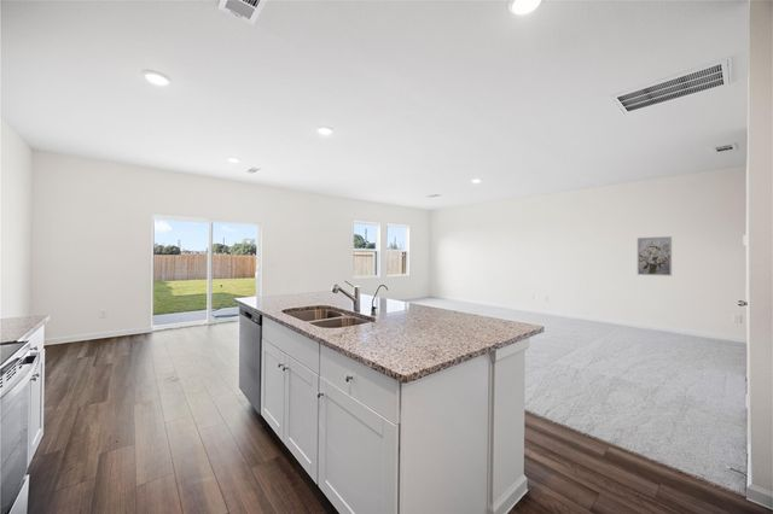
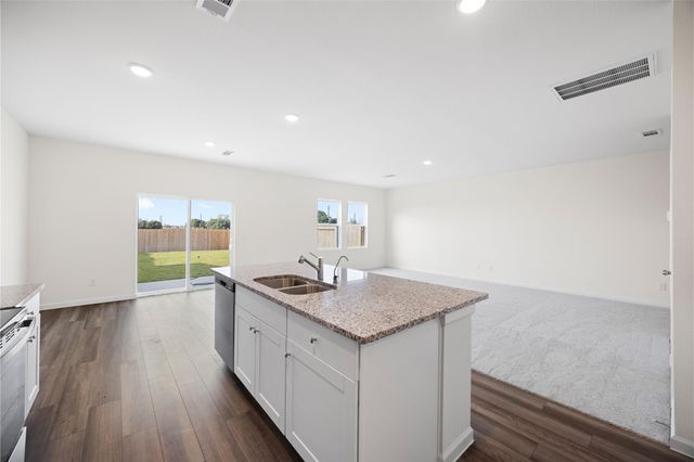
- wall art (653, 256)
